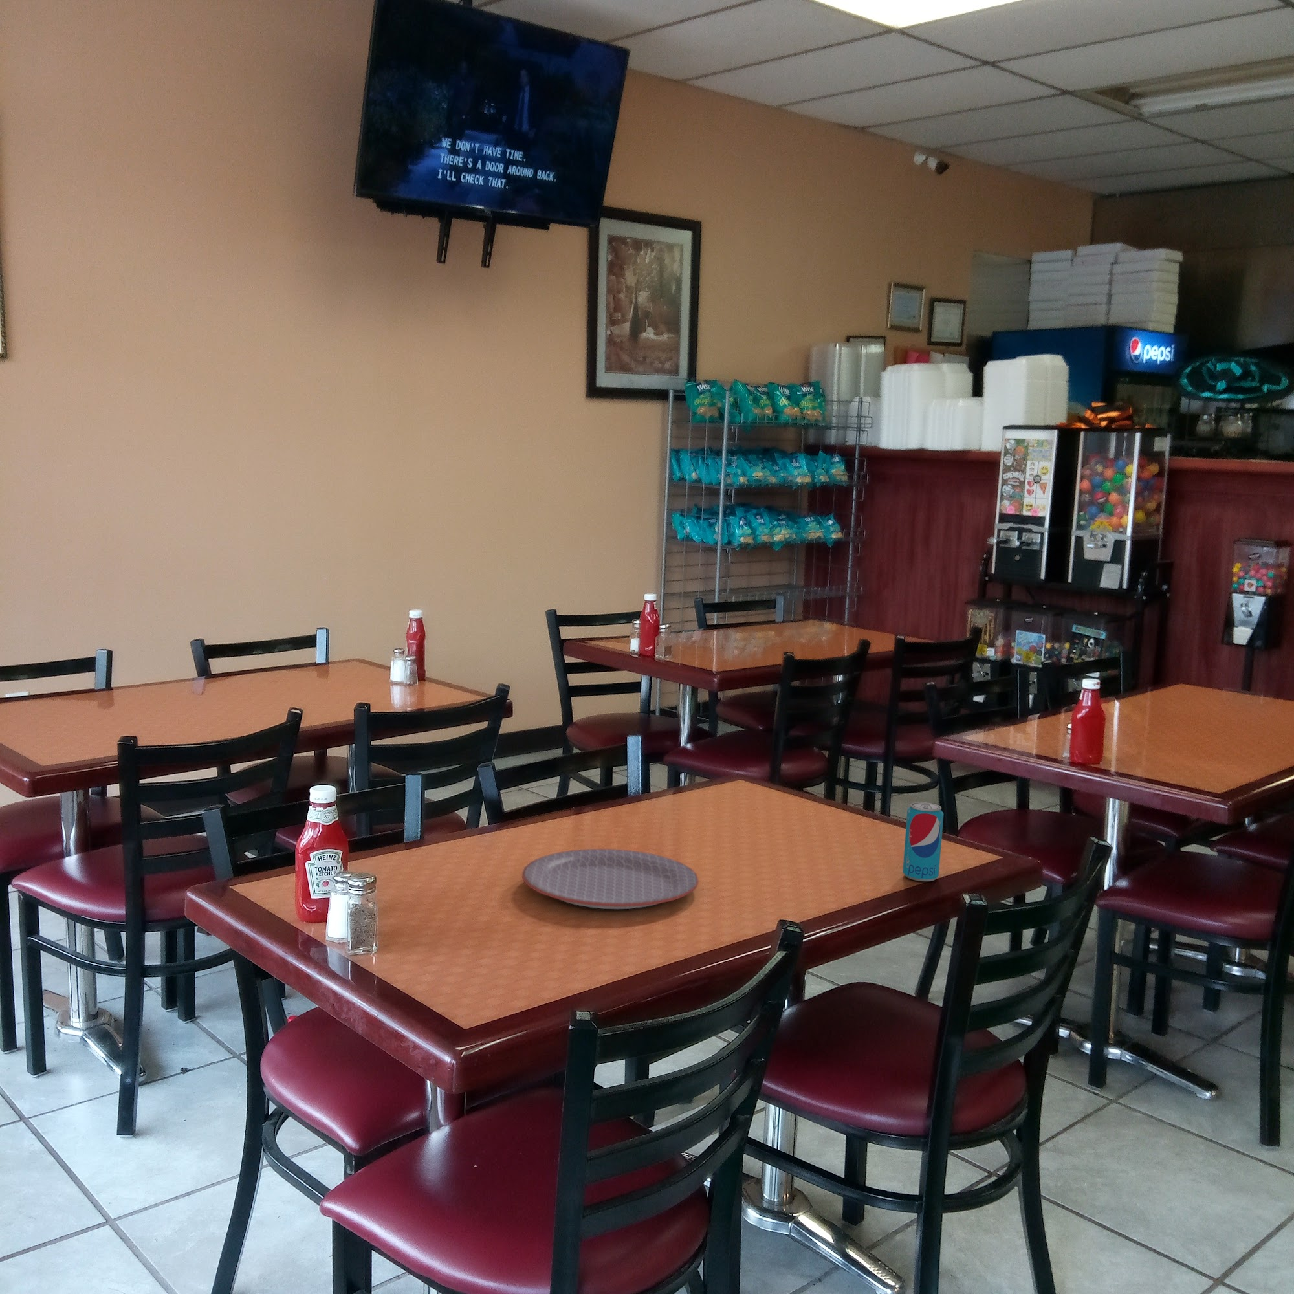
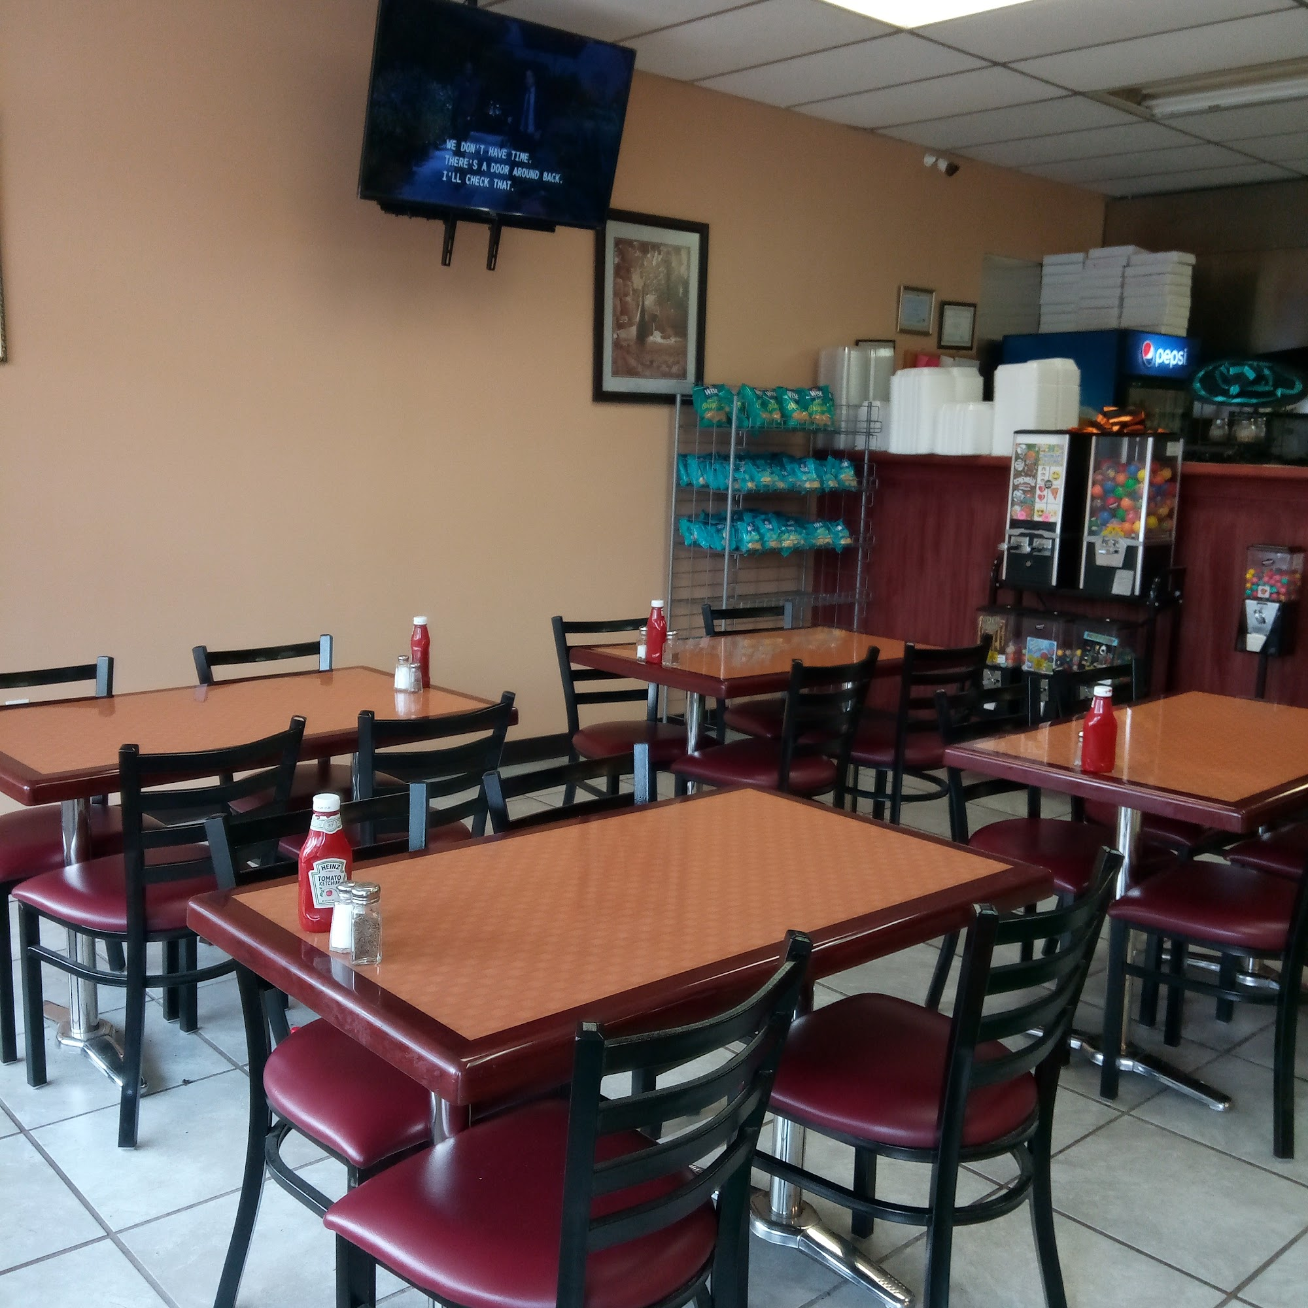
- beverage can (923, 841)
- plate (610, 882)
